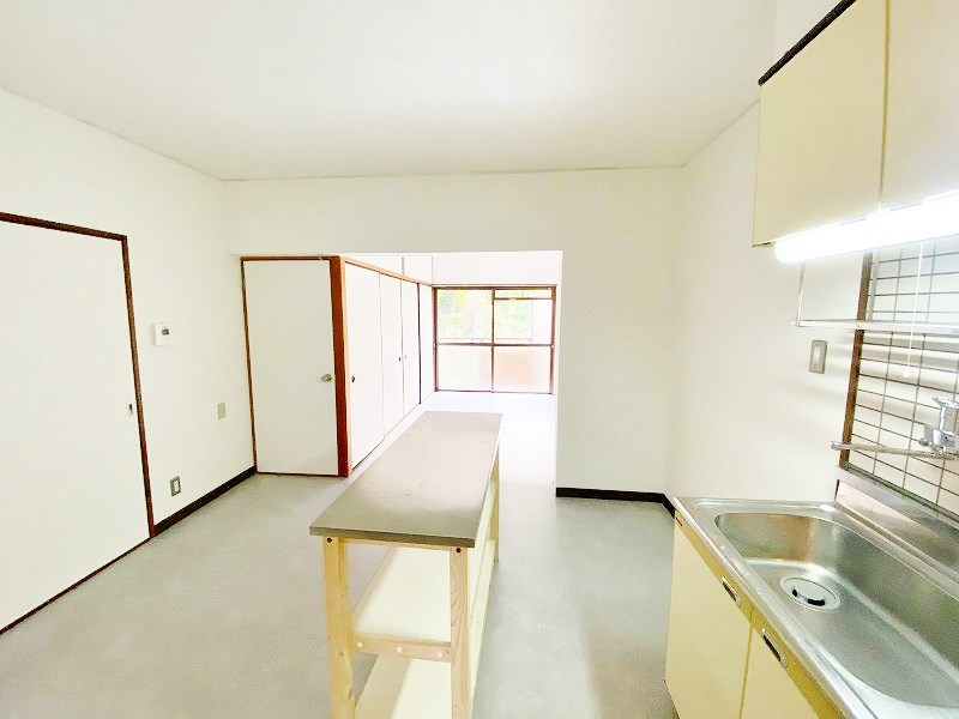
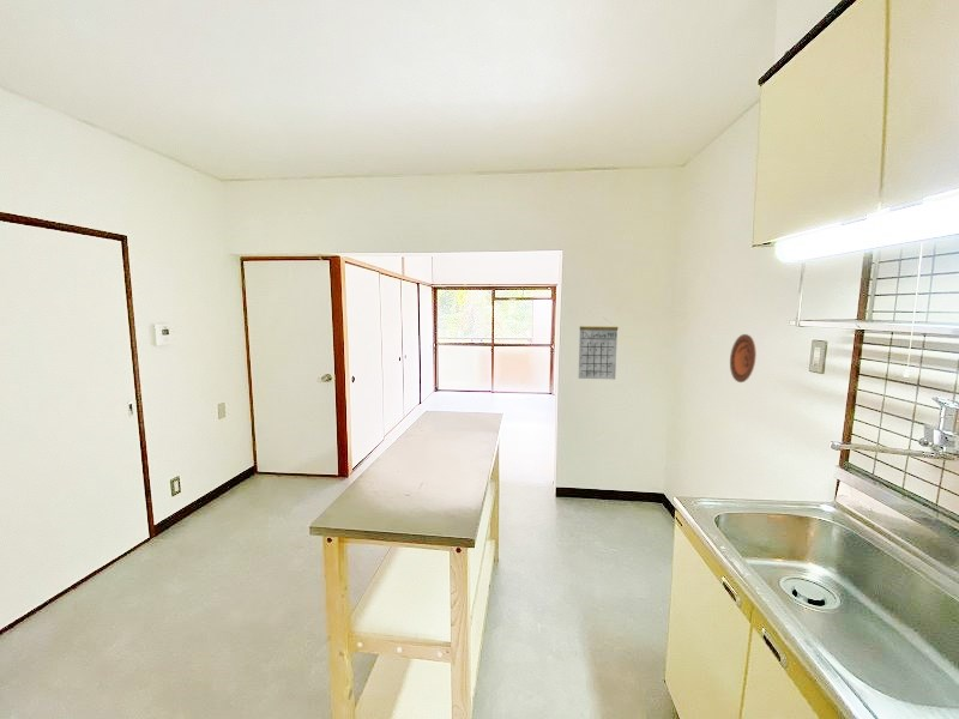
+ calendar (597, 346)
+ decorative plate (742, 358)
